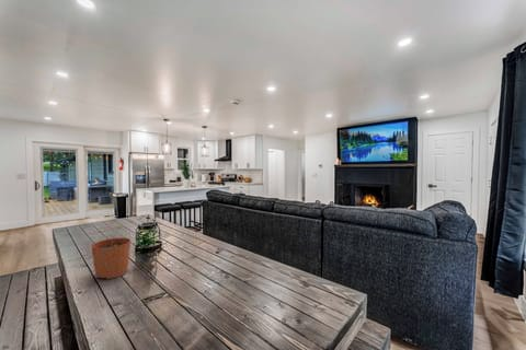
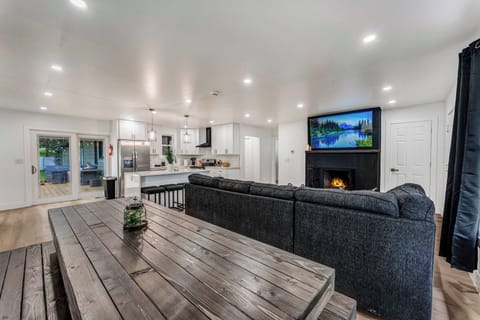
- plant pot (112, 249)
